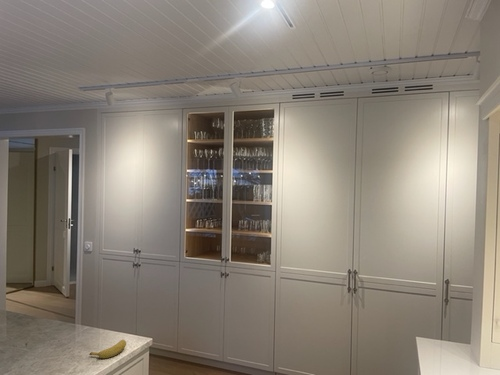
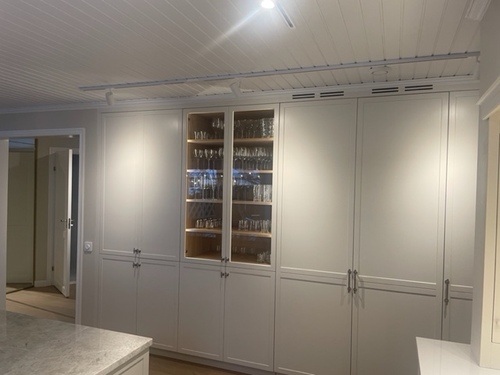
- banana (111, 348)
